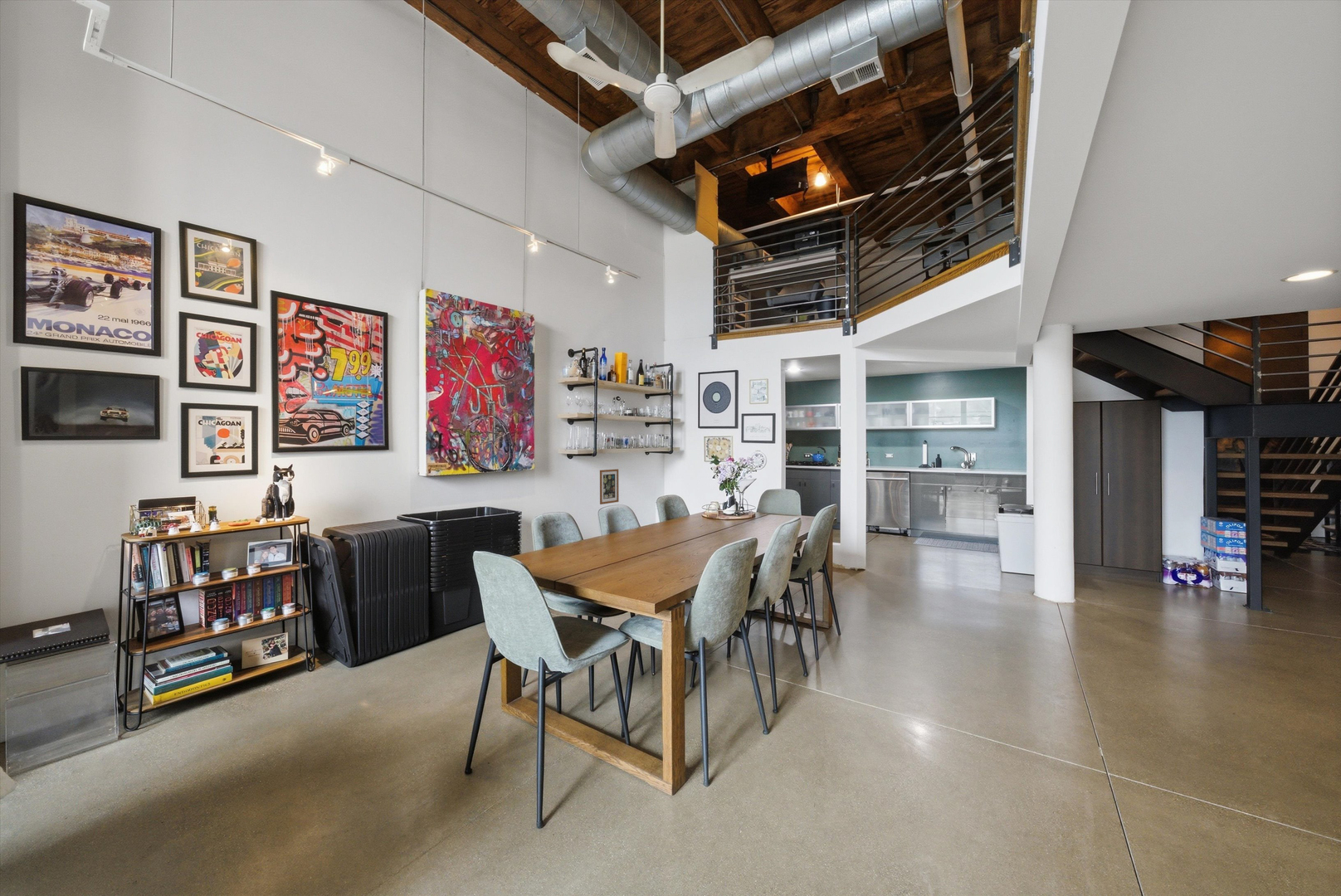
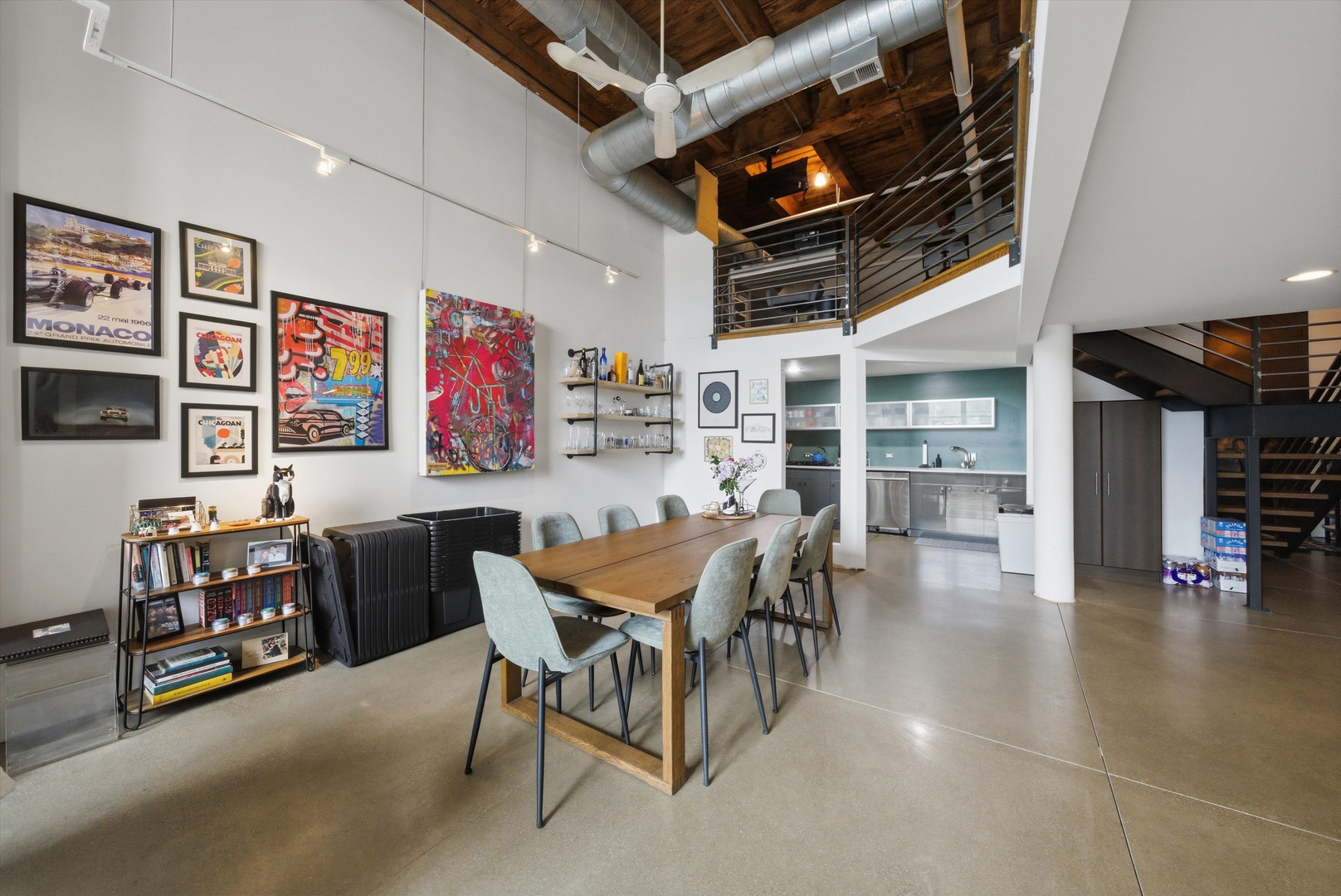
- wall art (609, 486)
